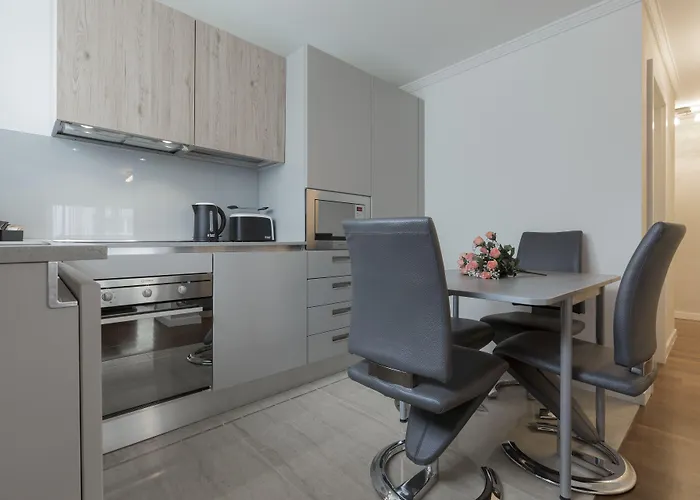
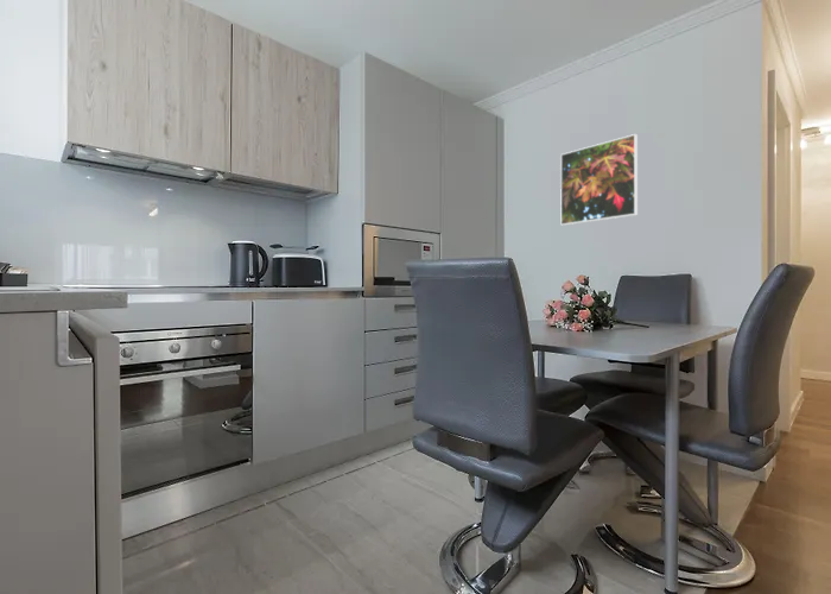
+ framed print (596, 182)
